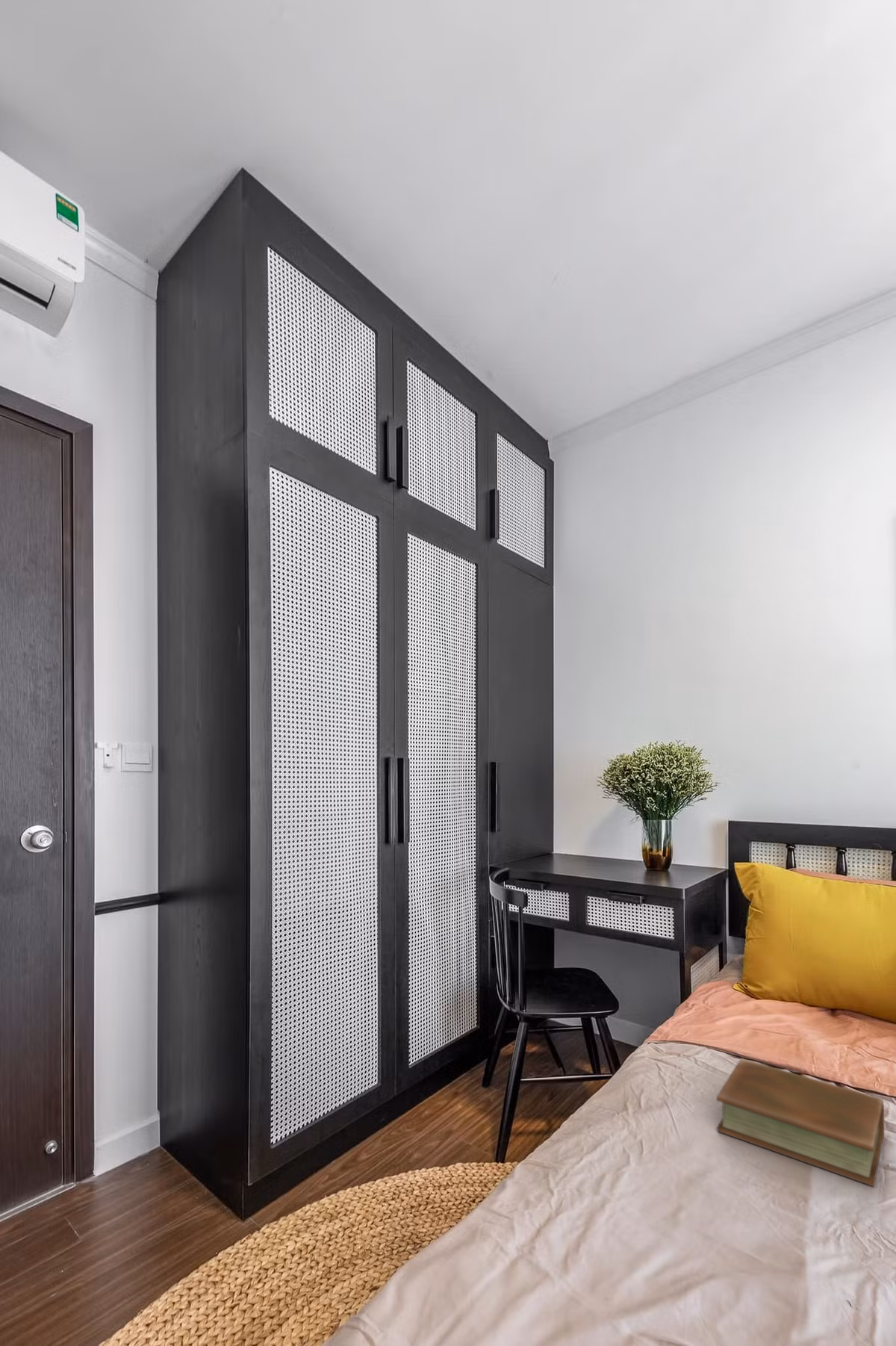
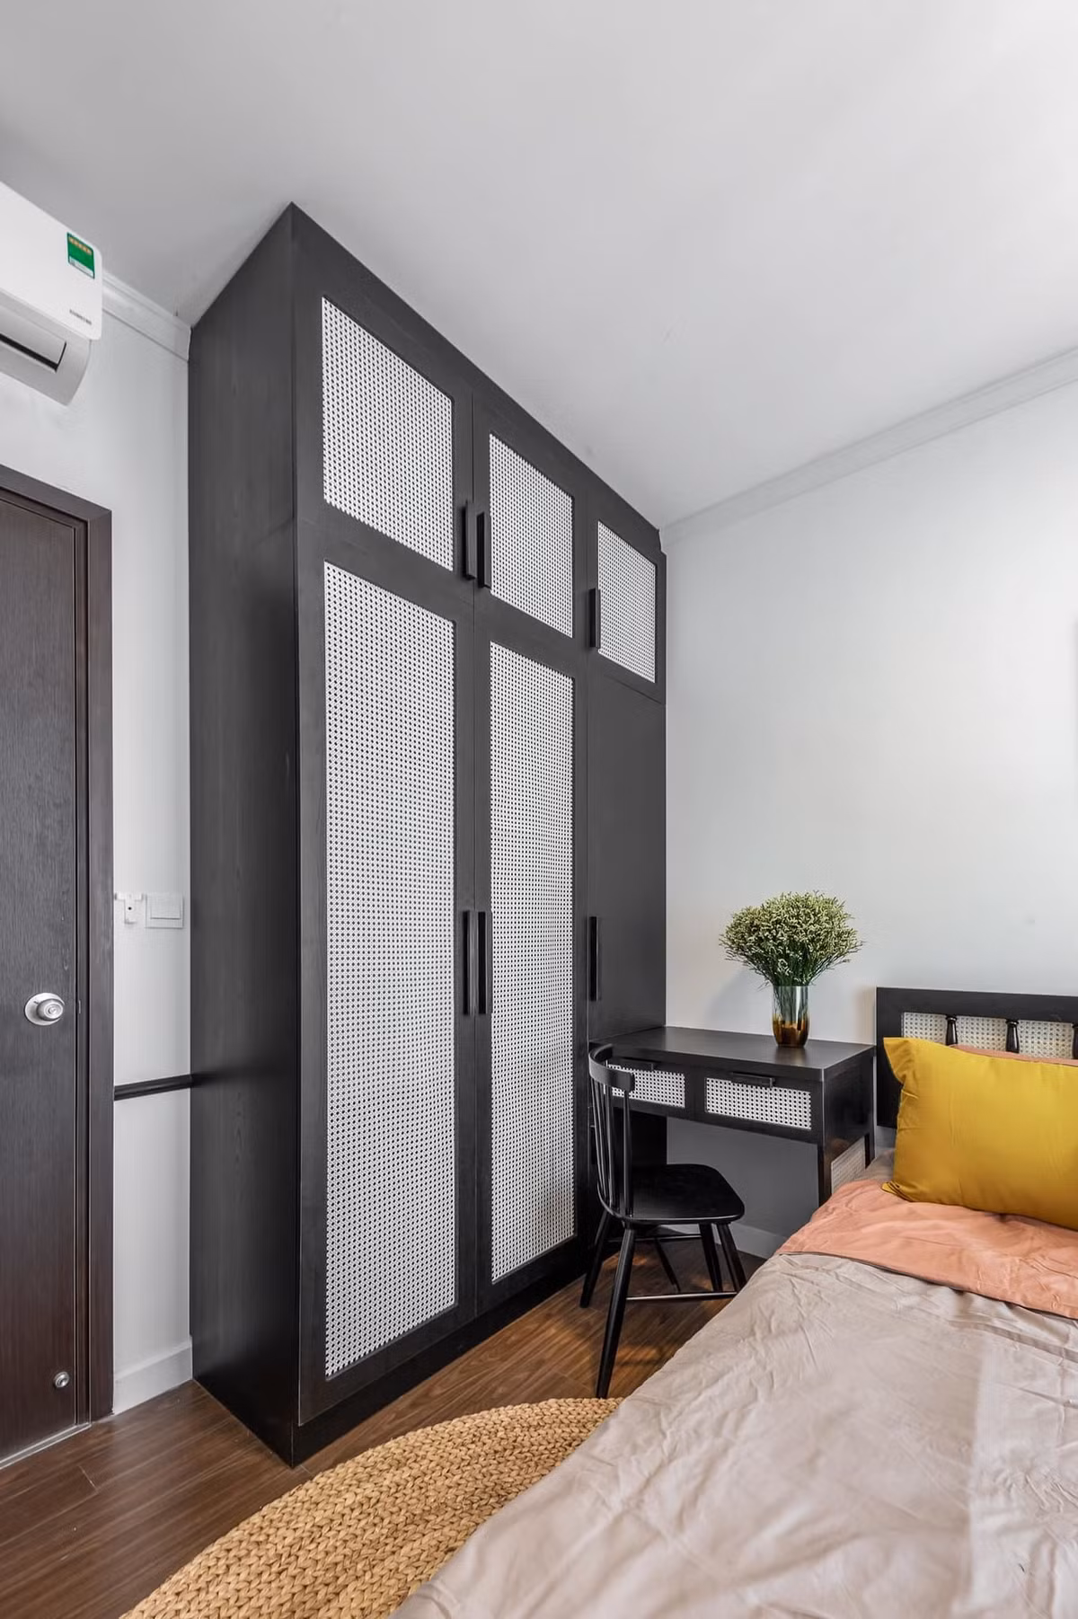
- book (800, 1114)
